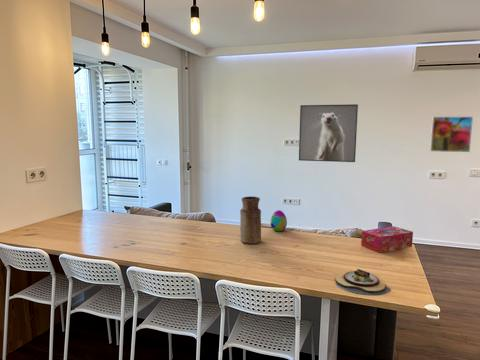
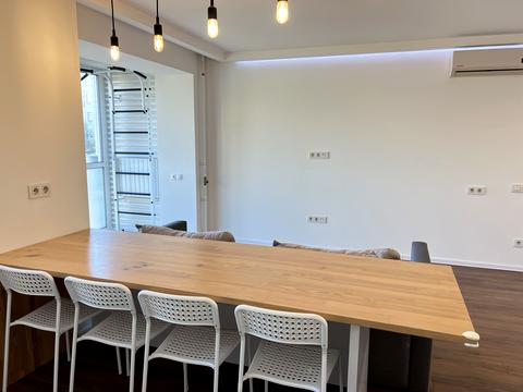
- vase (250, 219)
- plate (361, 276)
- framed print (327, 133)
- tissue box (386, 238)
- decorative egg (278, 220)
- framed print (451, 134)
